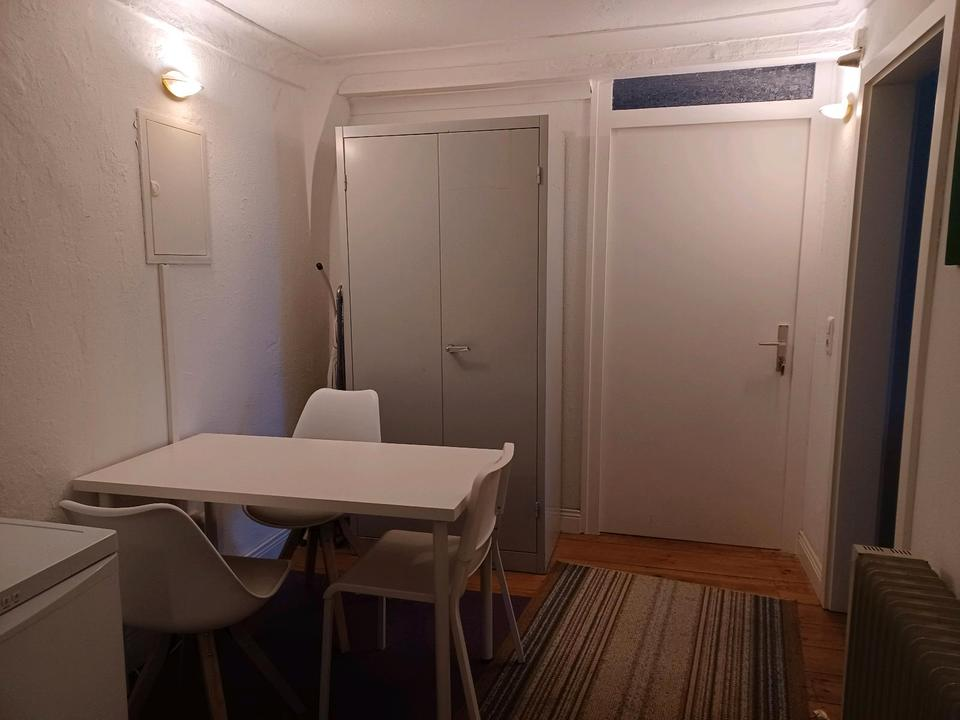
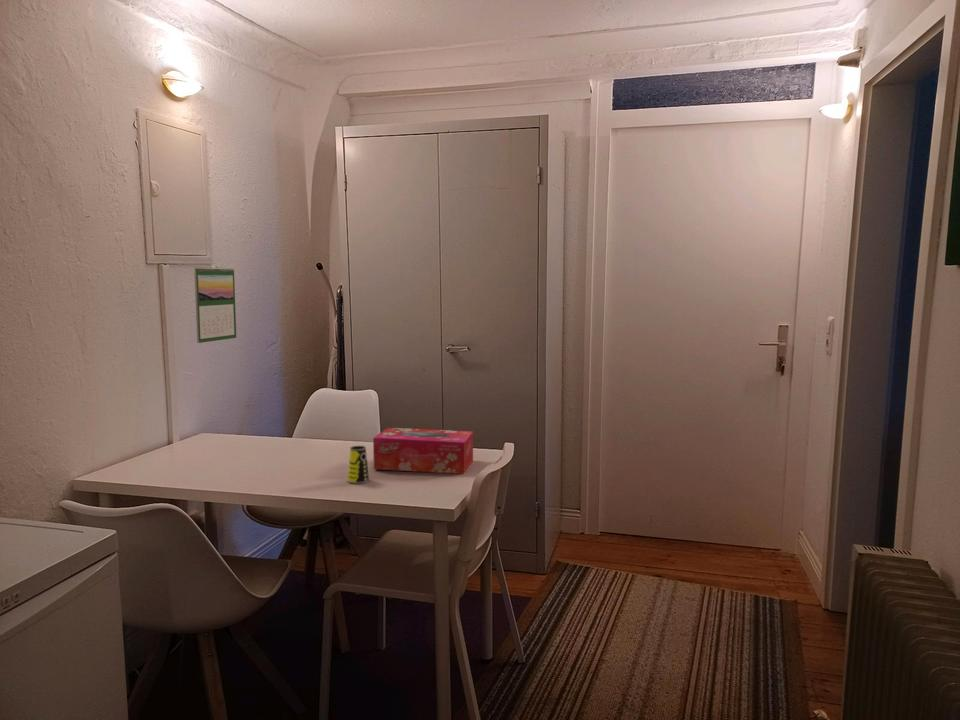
+ calendar (216, 303)
+ cup (358, 464)
+ tissue box (424, 449)
